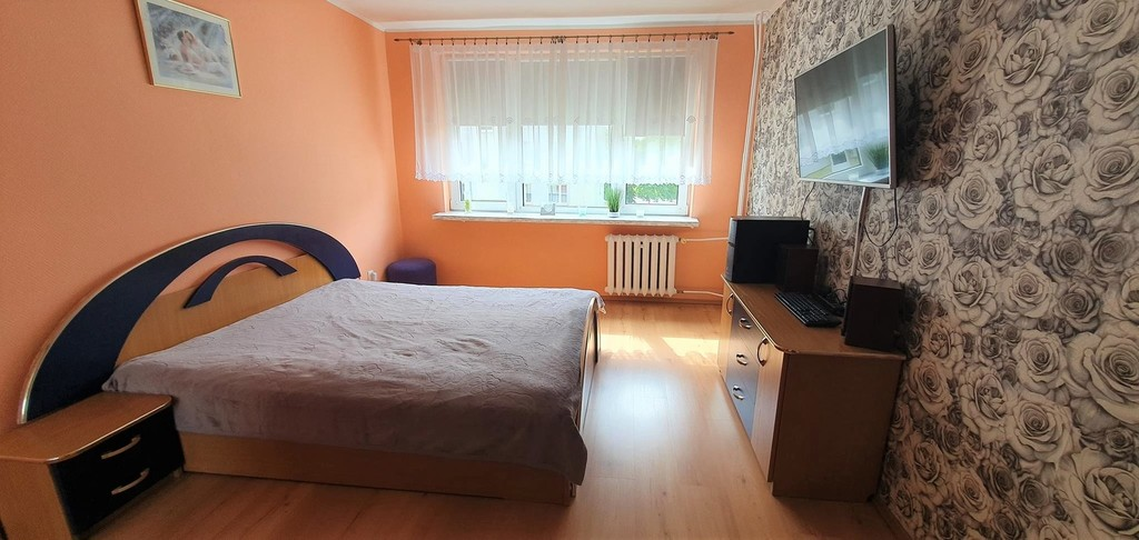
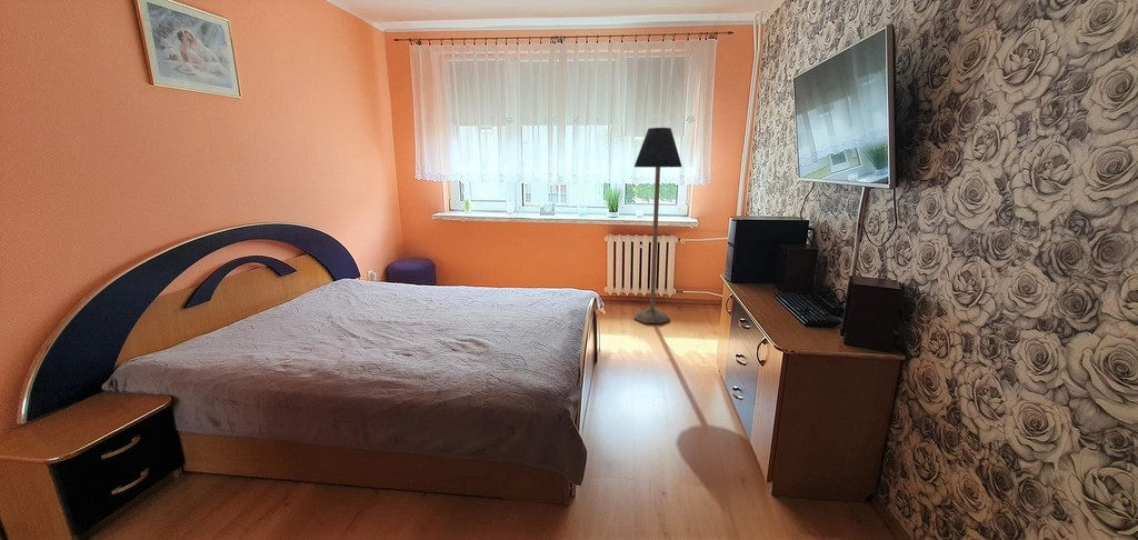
+ floor lamp (655, 227)
